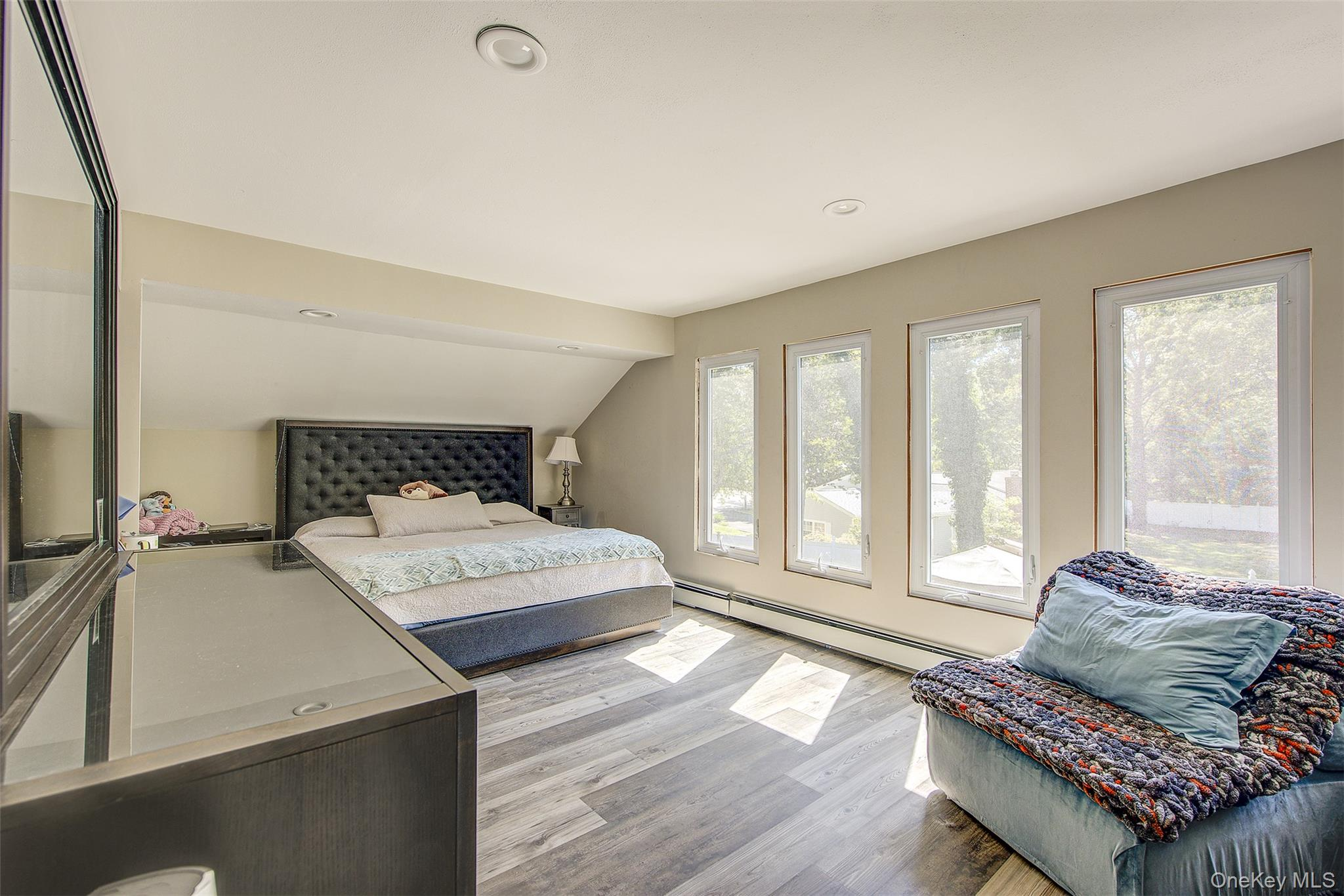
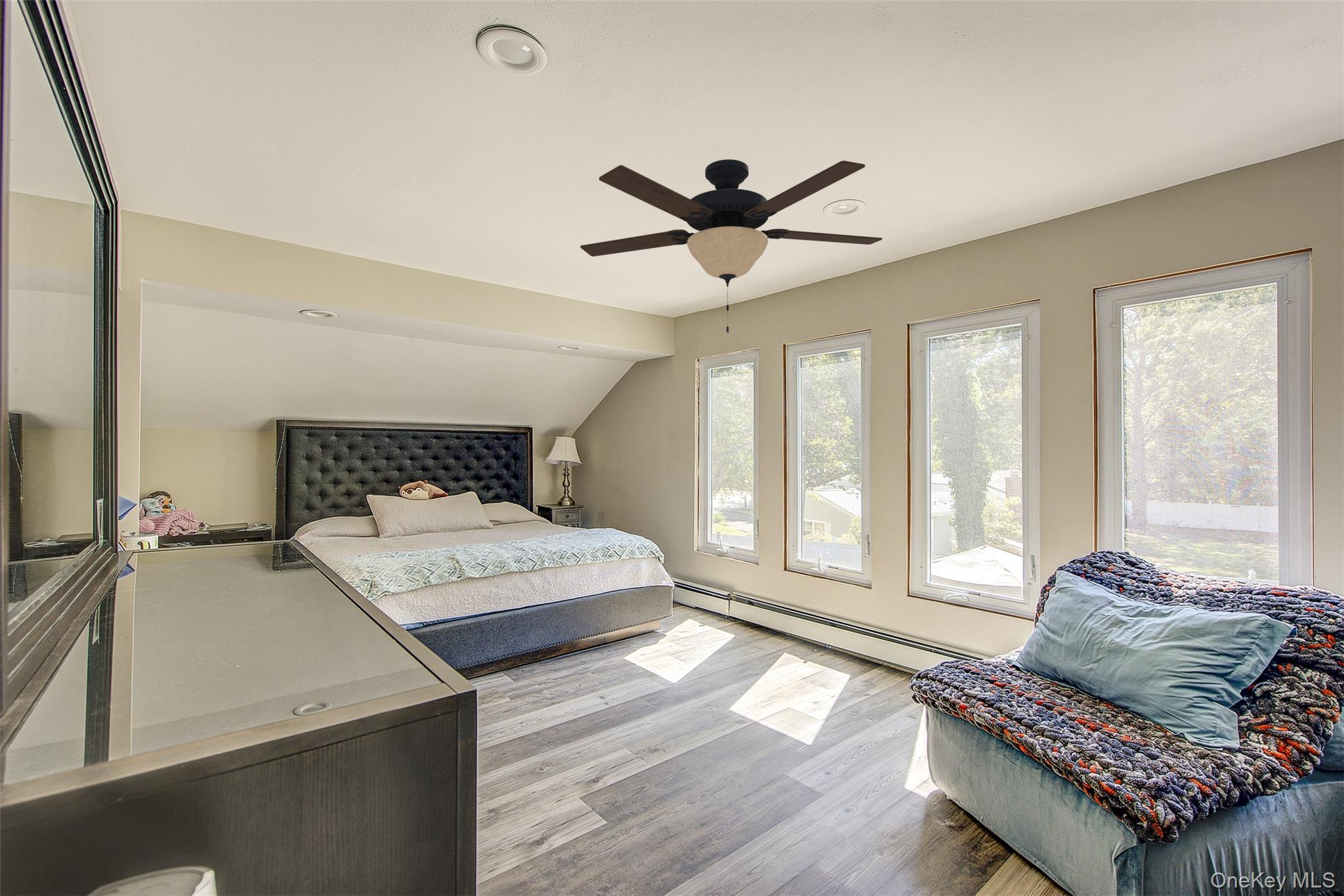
+ ceiling fan (727, 254)
